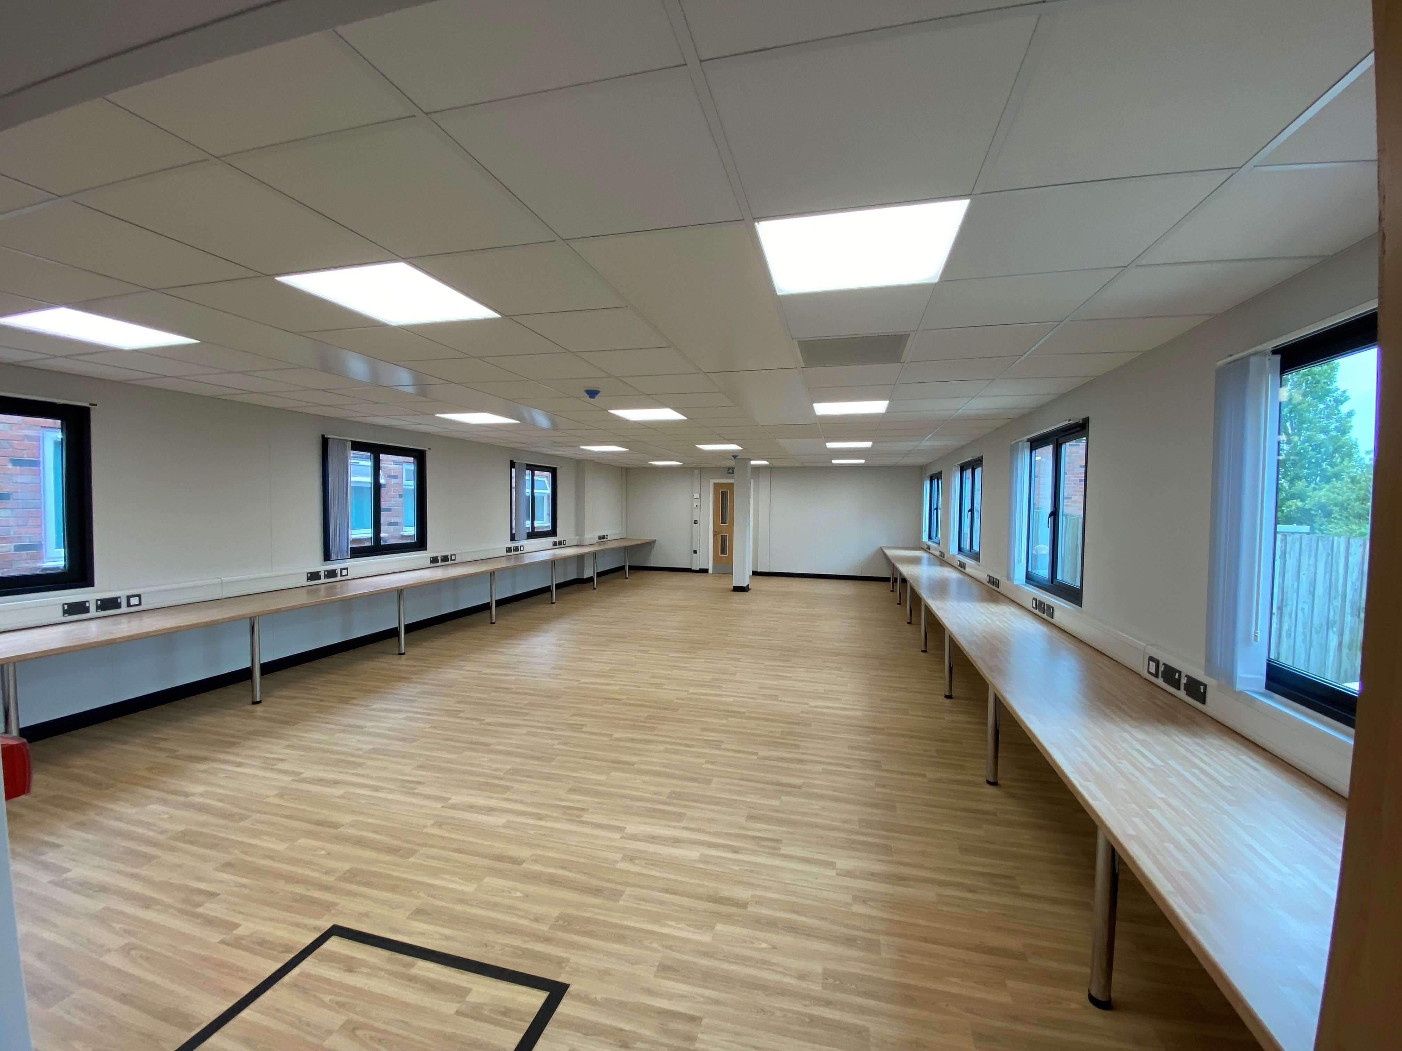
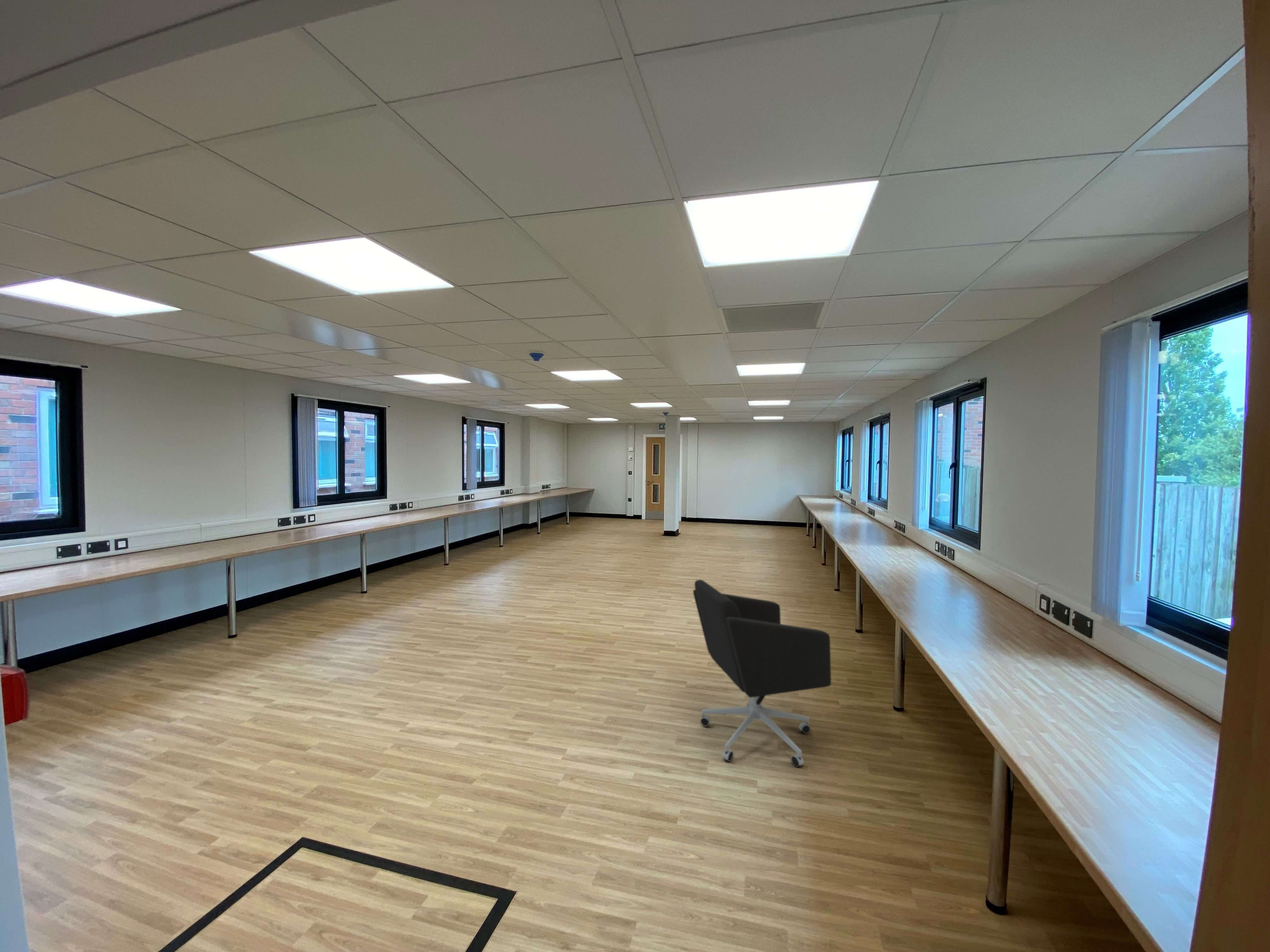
+ office chair (759, 662)
